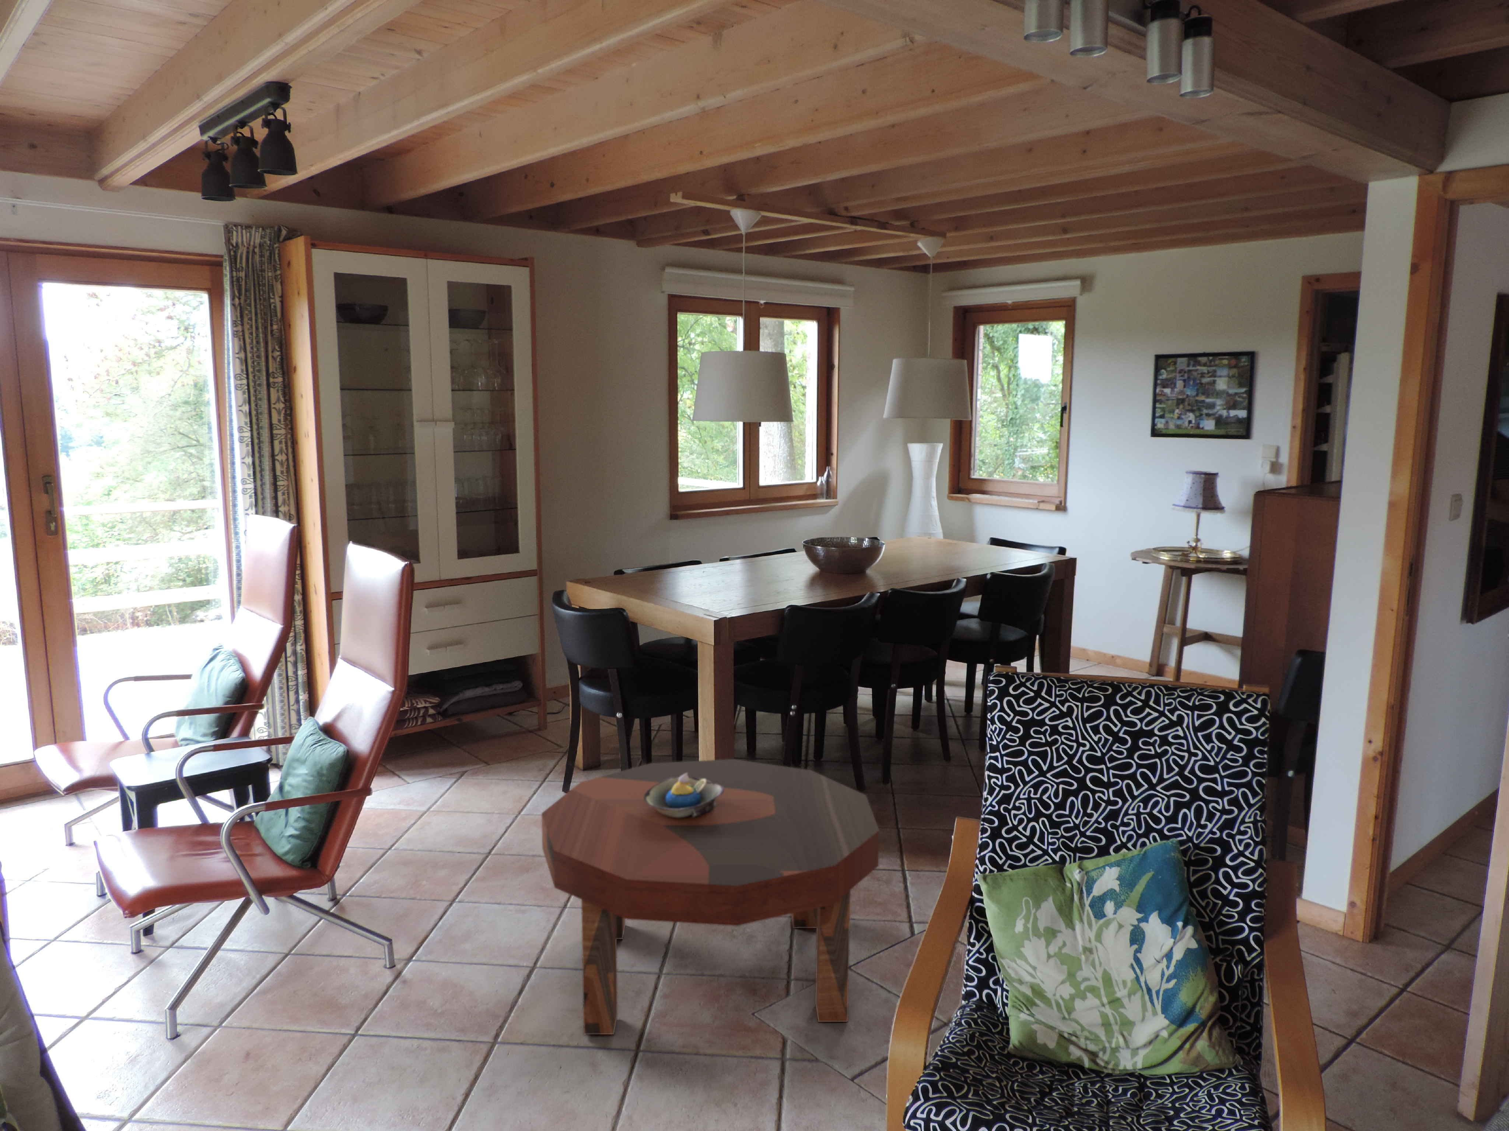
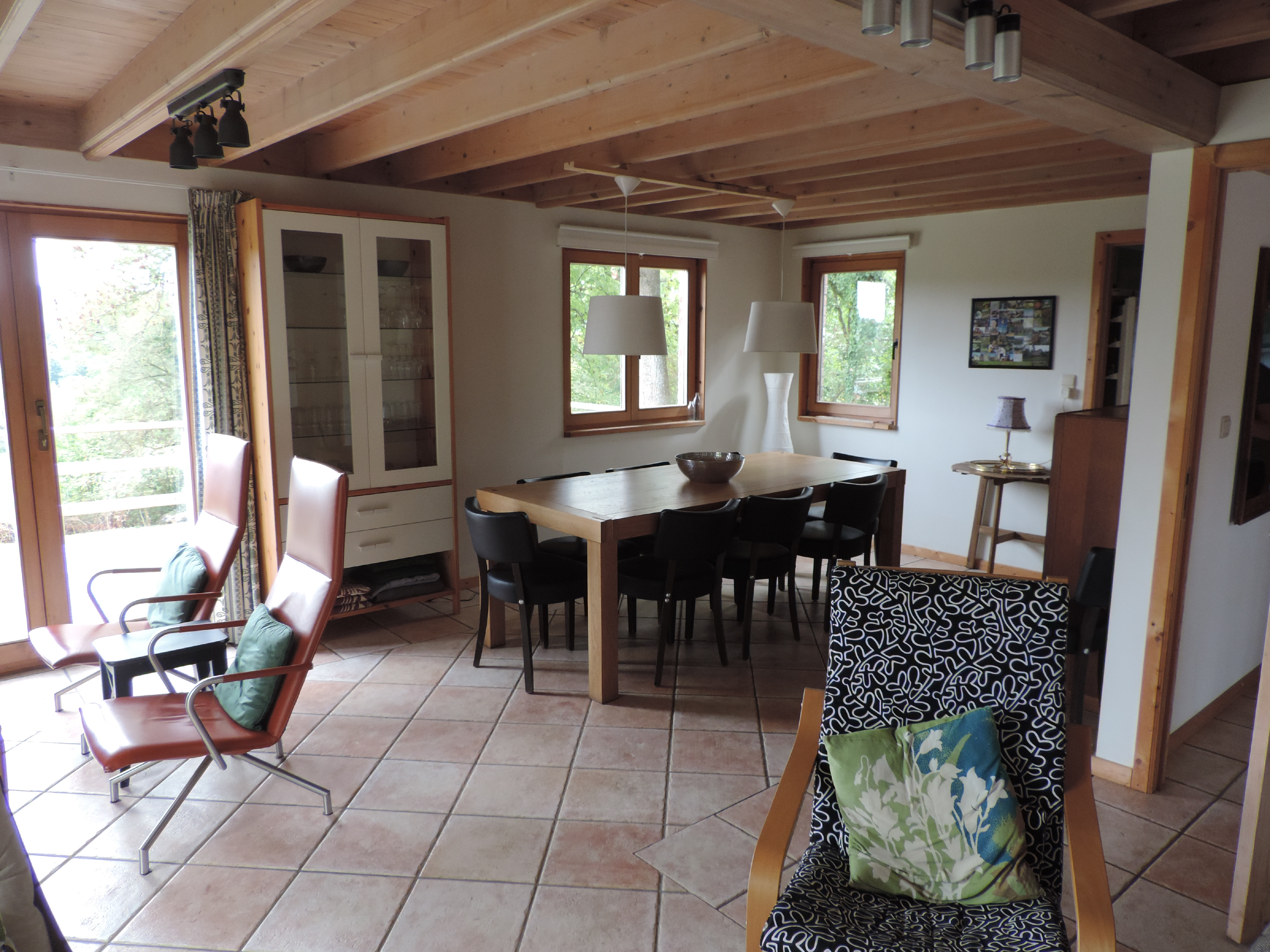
- coffee table (707, 892)
- decorative bowl (684, 786)
